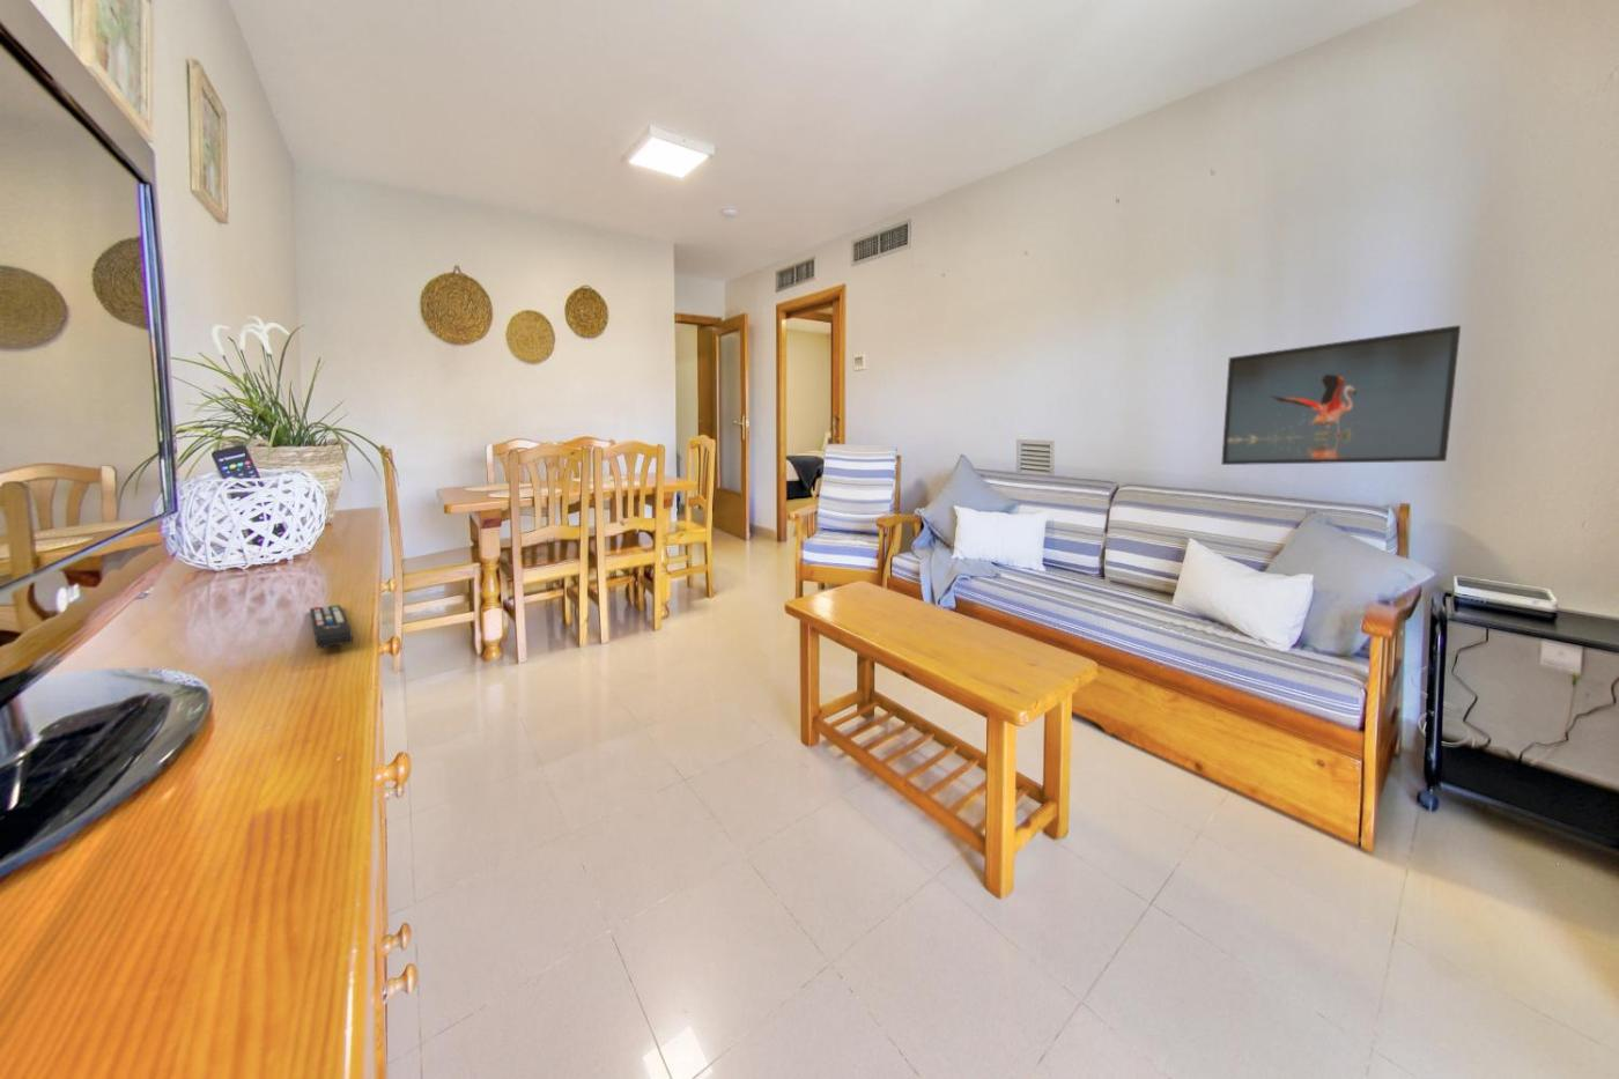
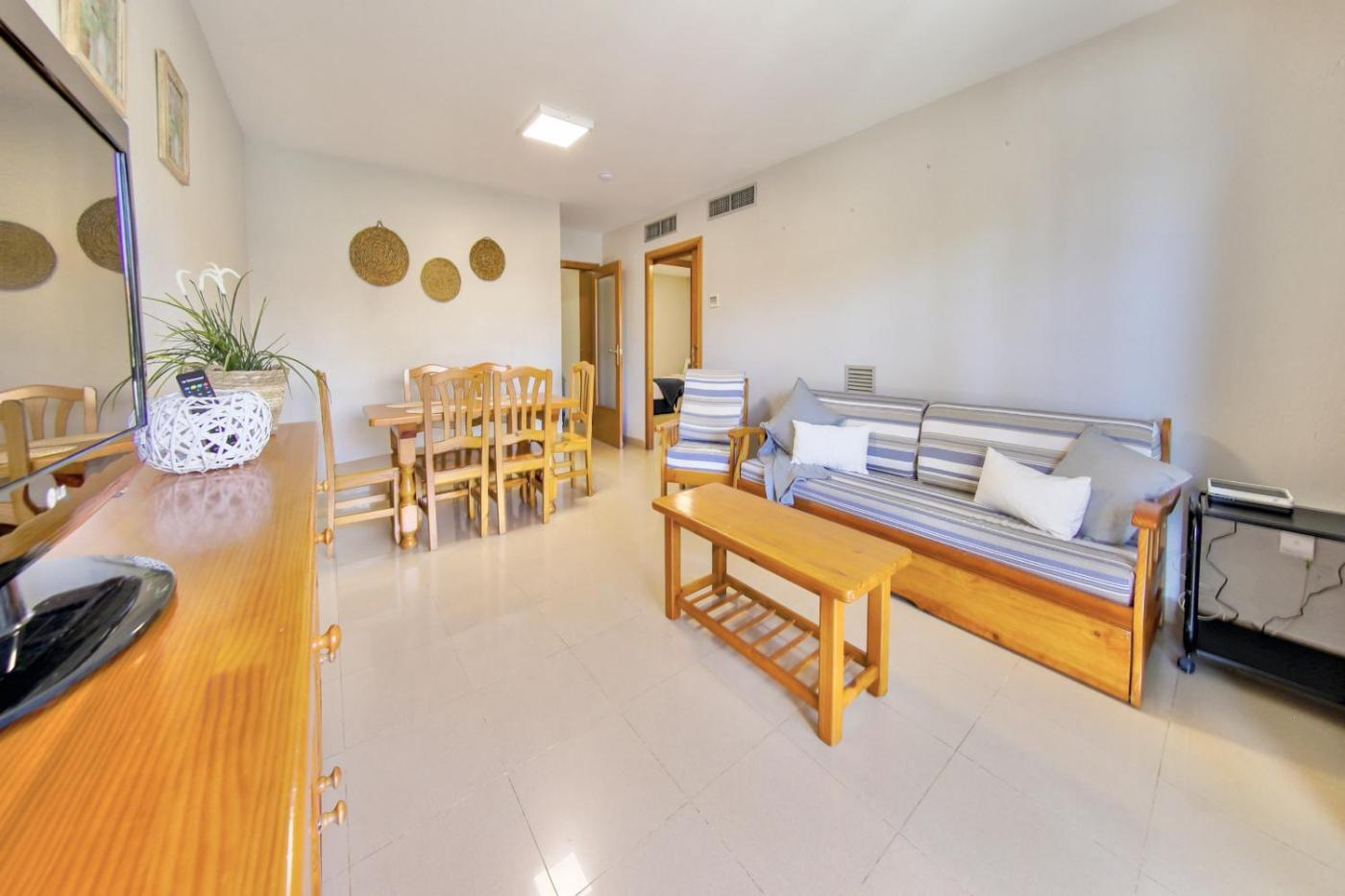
- remote control (330, 624)
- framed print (1325, 403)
